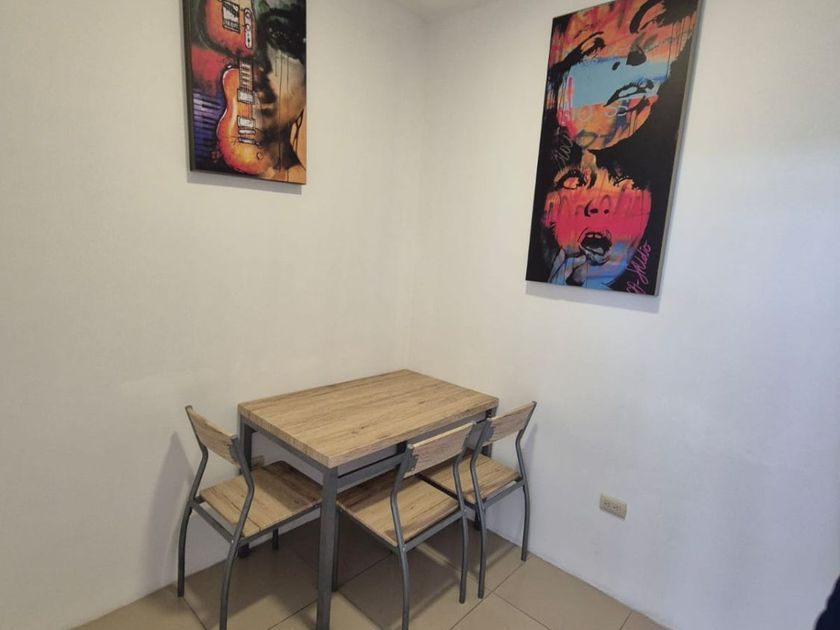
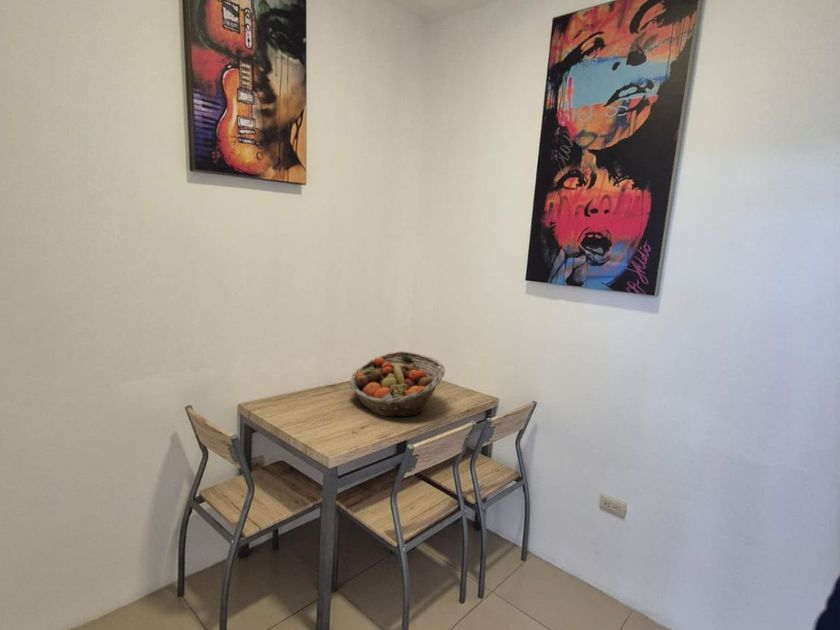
+ fruit basket (396, 382)
